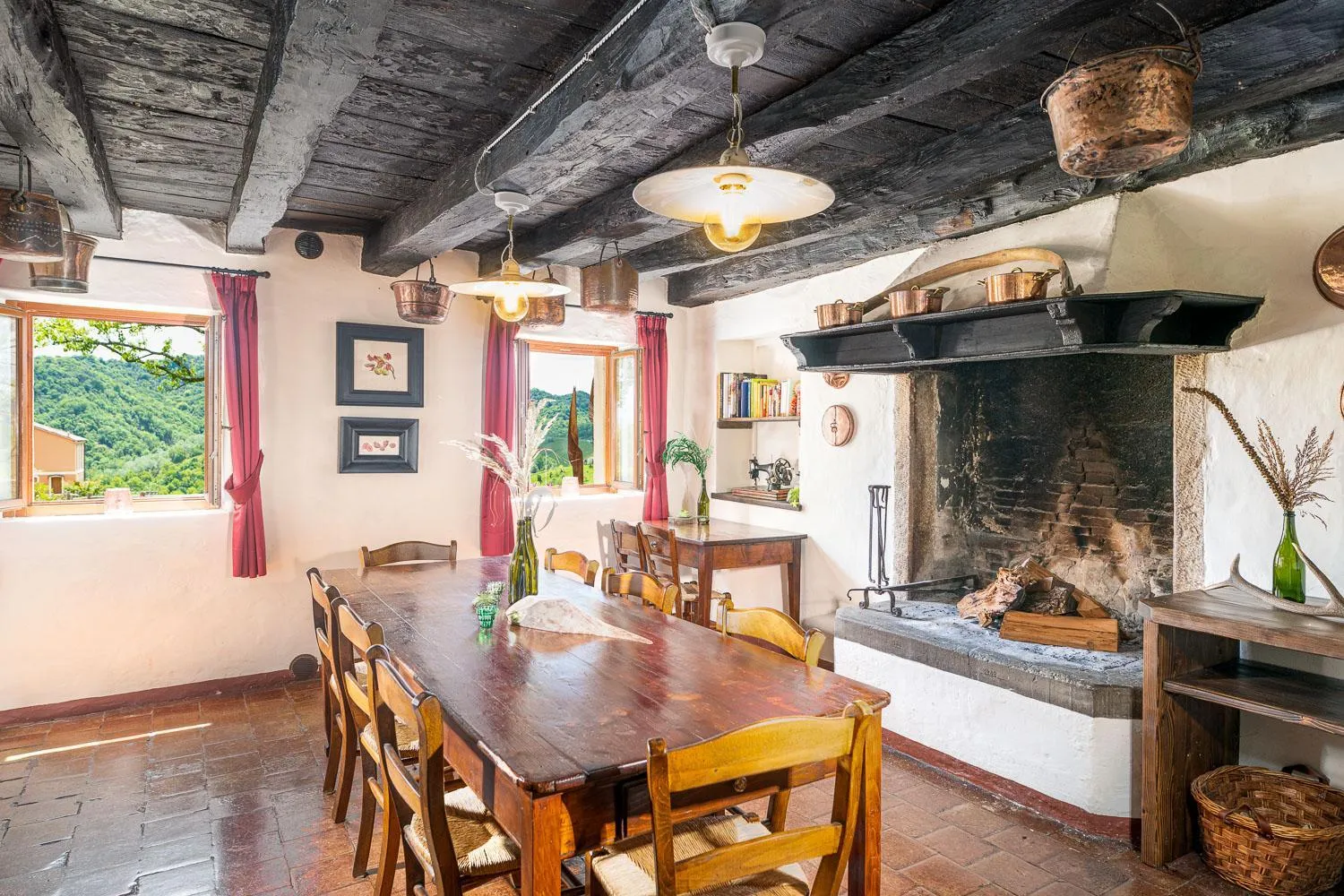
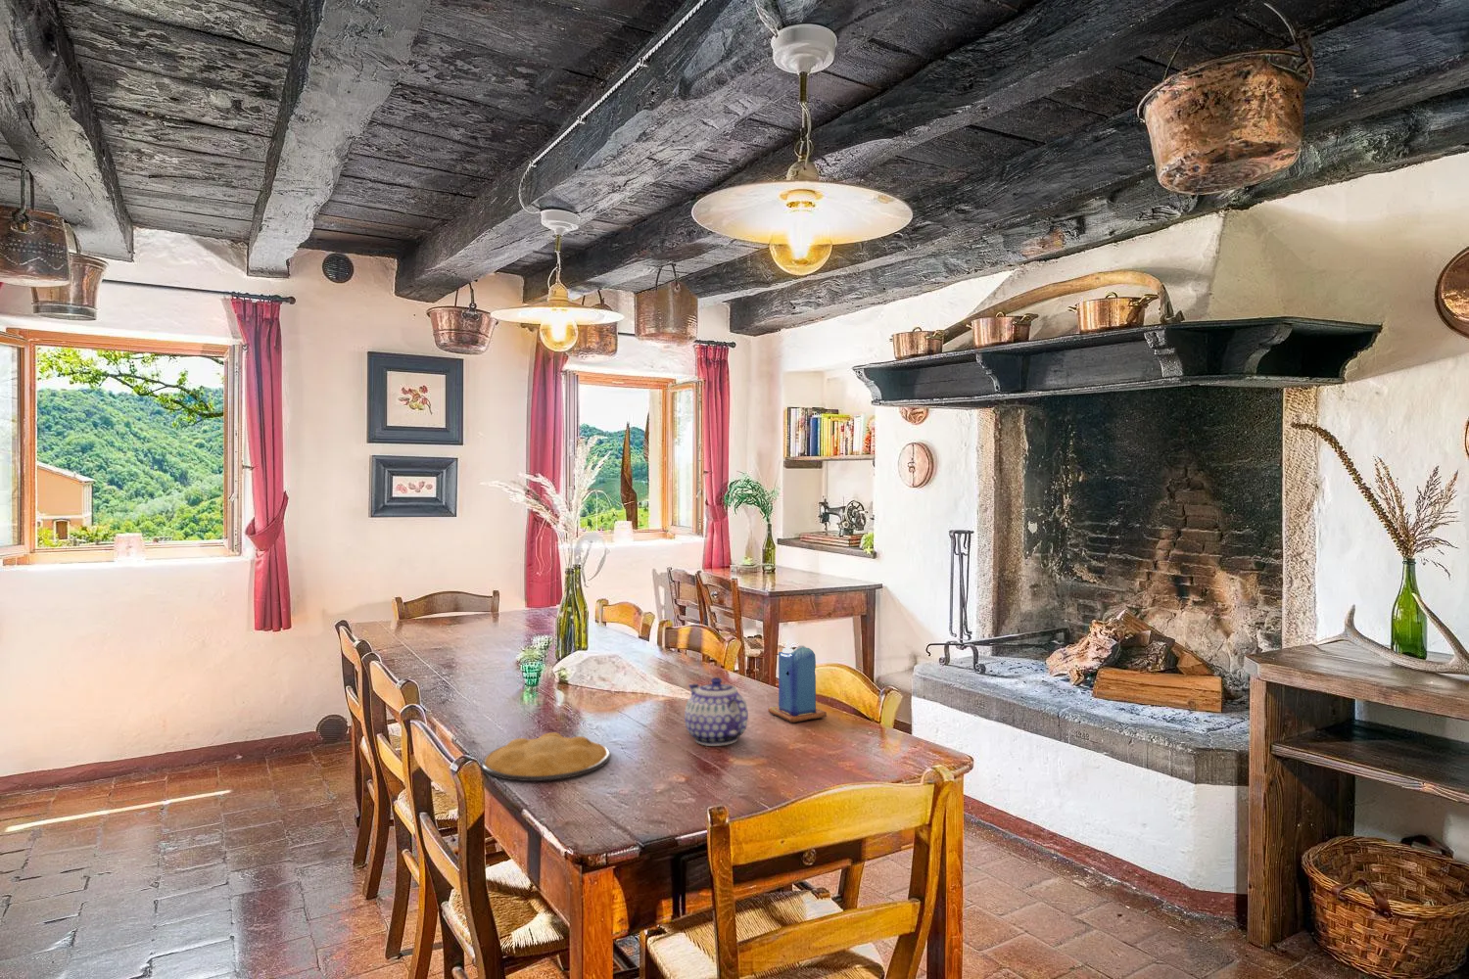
+ plate (547, 748)
+ teapot (716, 708)
+ candle (796, 677)
